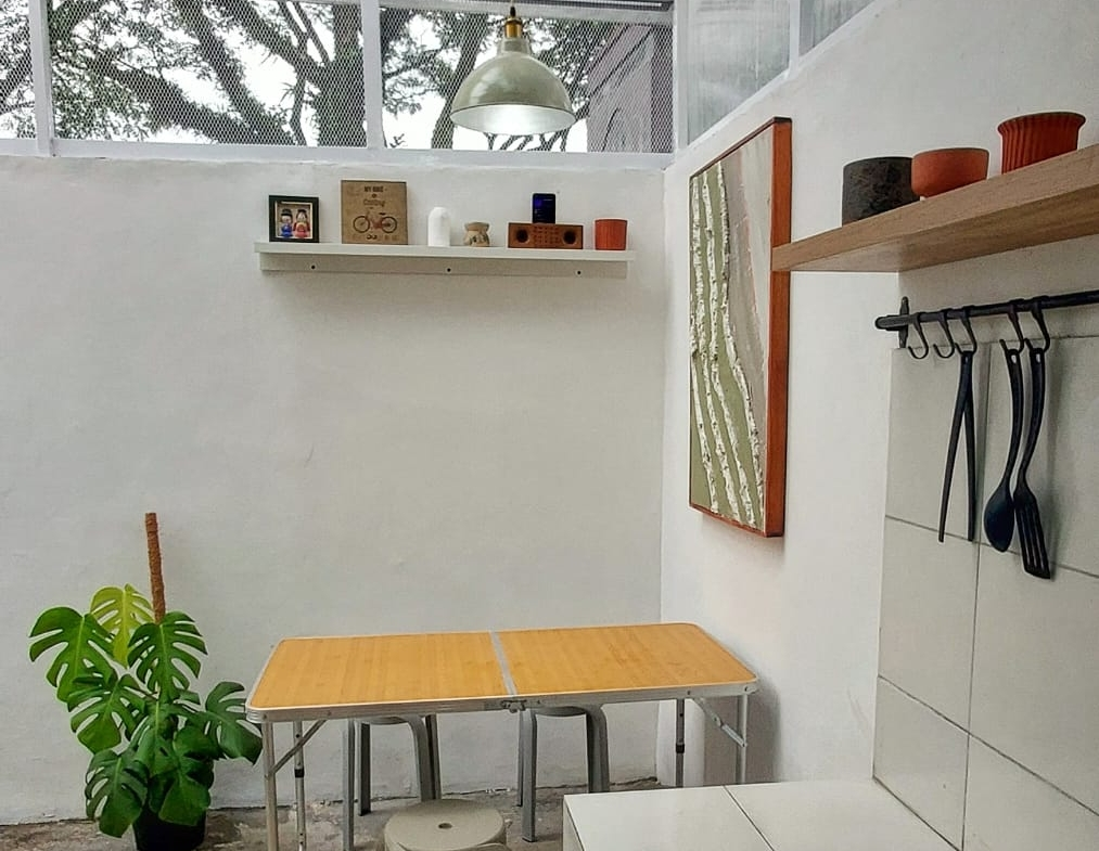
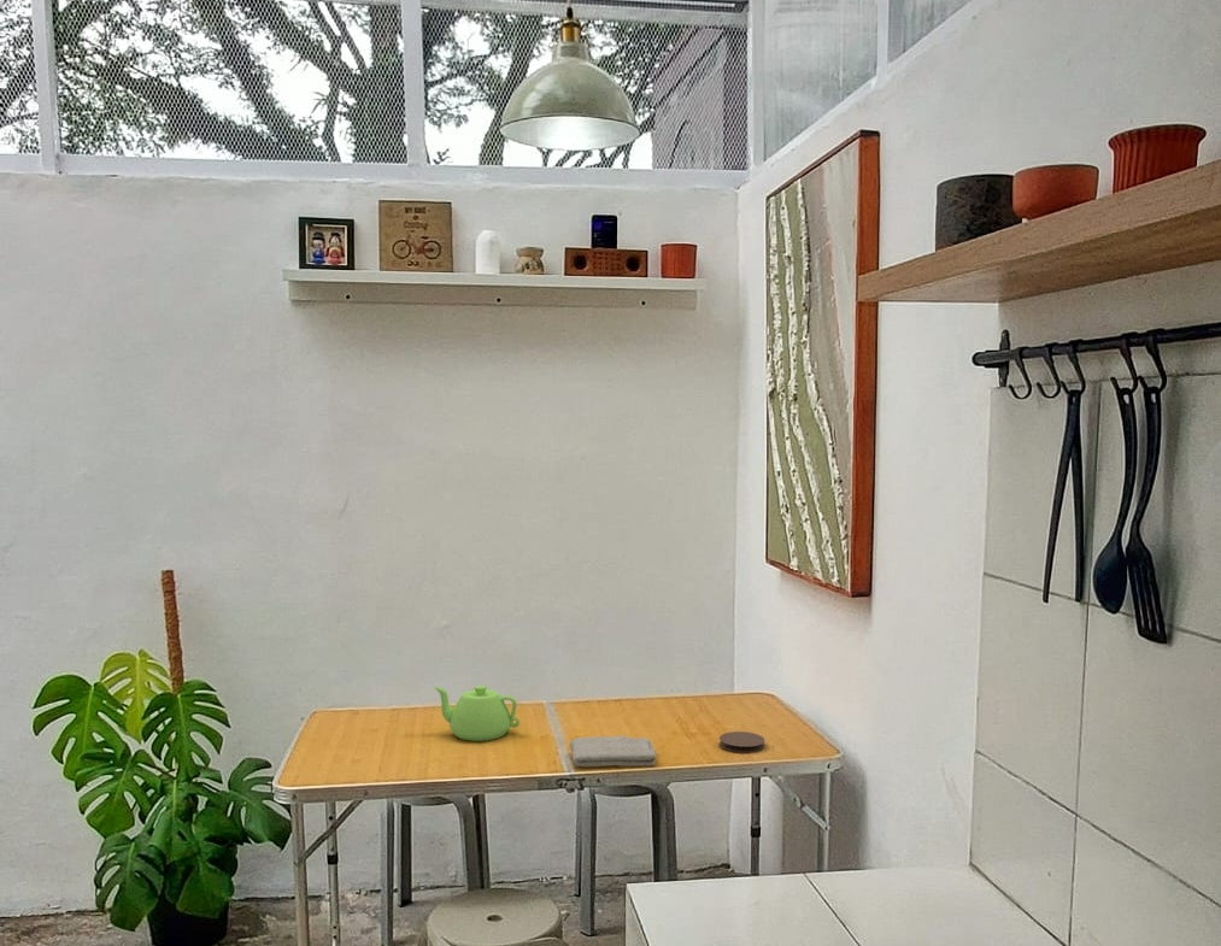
+ washcloth (612, 751)
+ teapot (476, 709)
+ coaster (741, 741)
